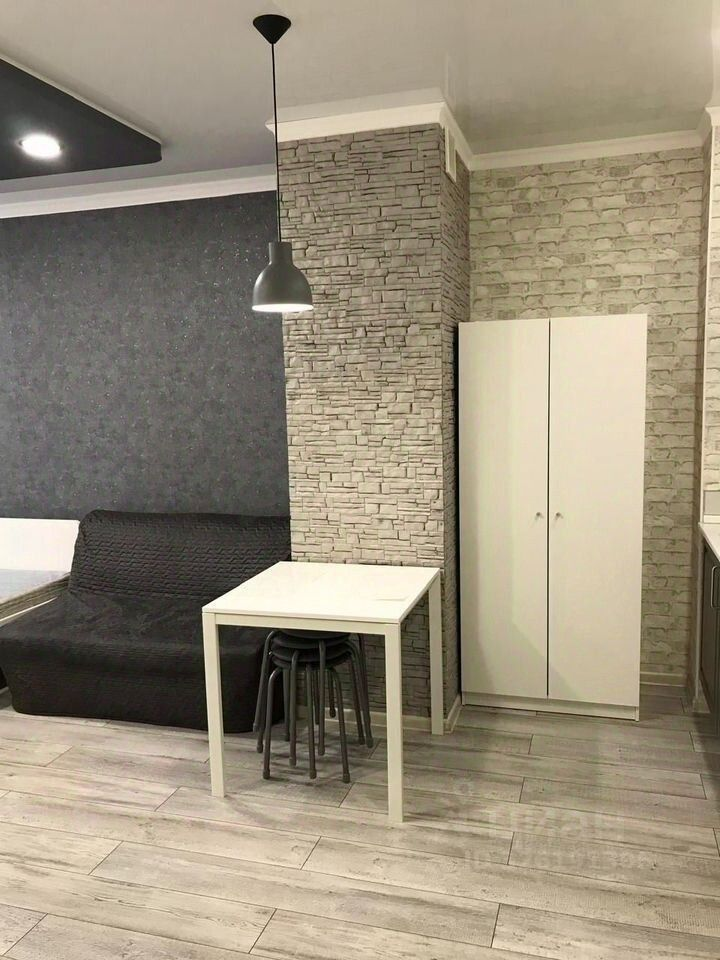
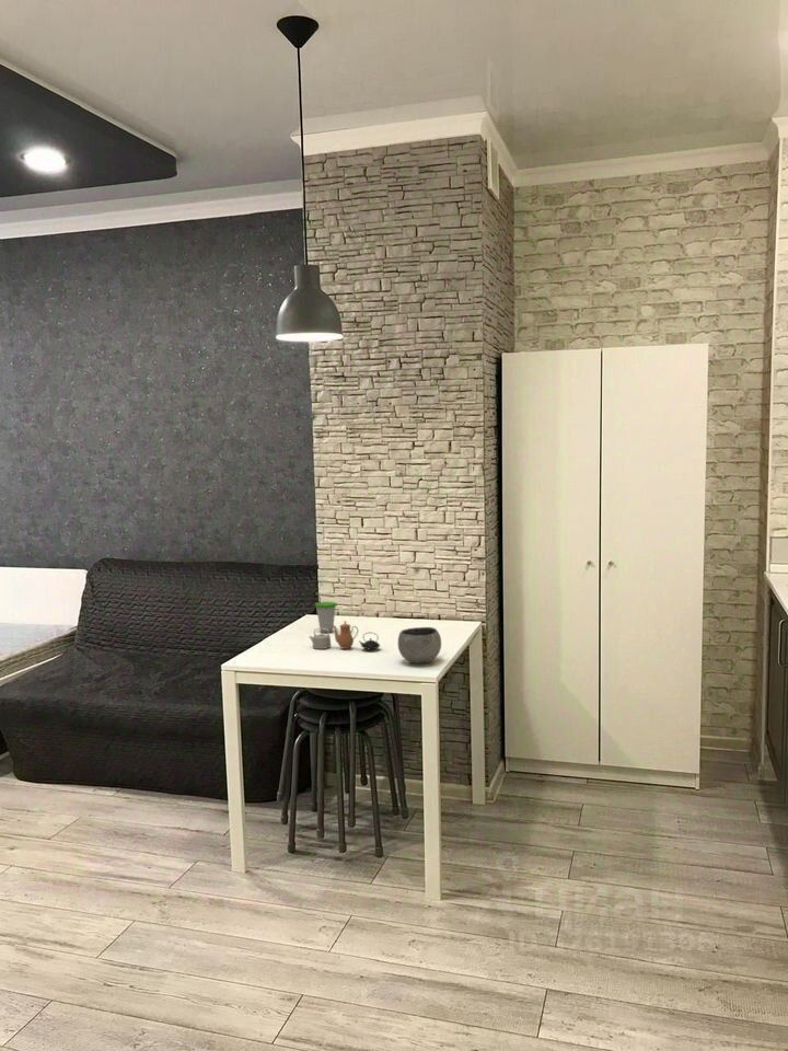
+ bowl (419, 645)
+ cup (325, 611)
+ teapot (344, 634)
